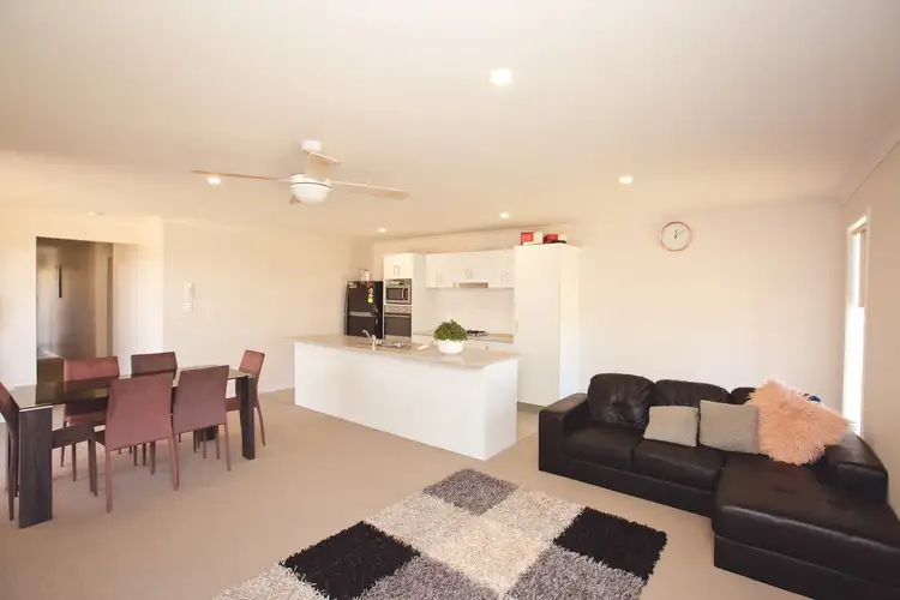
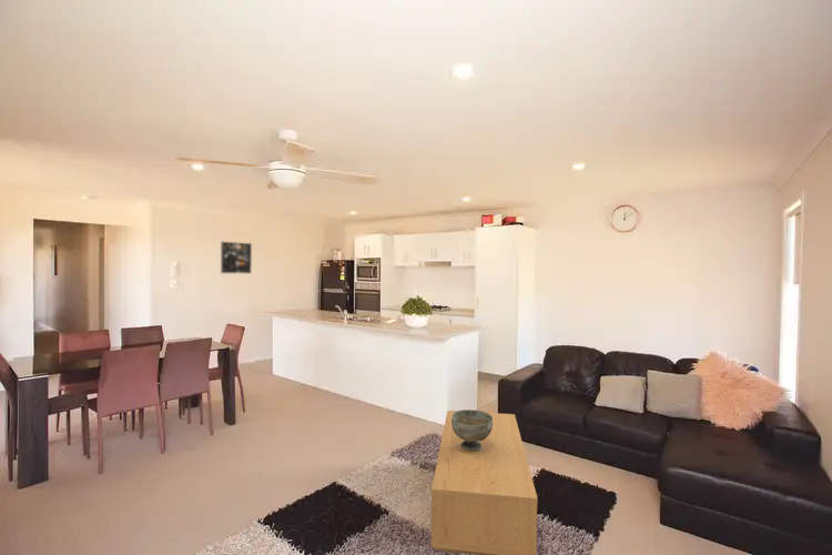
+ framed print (236, 258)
+ decorative bowl (471, 431)
+ coffee table (480, 474)
